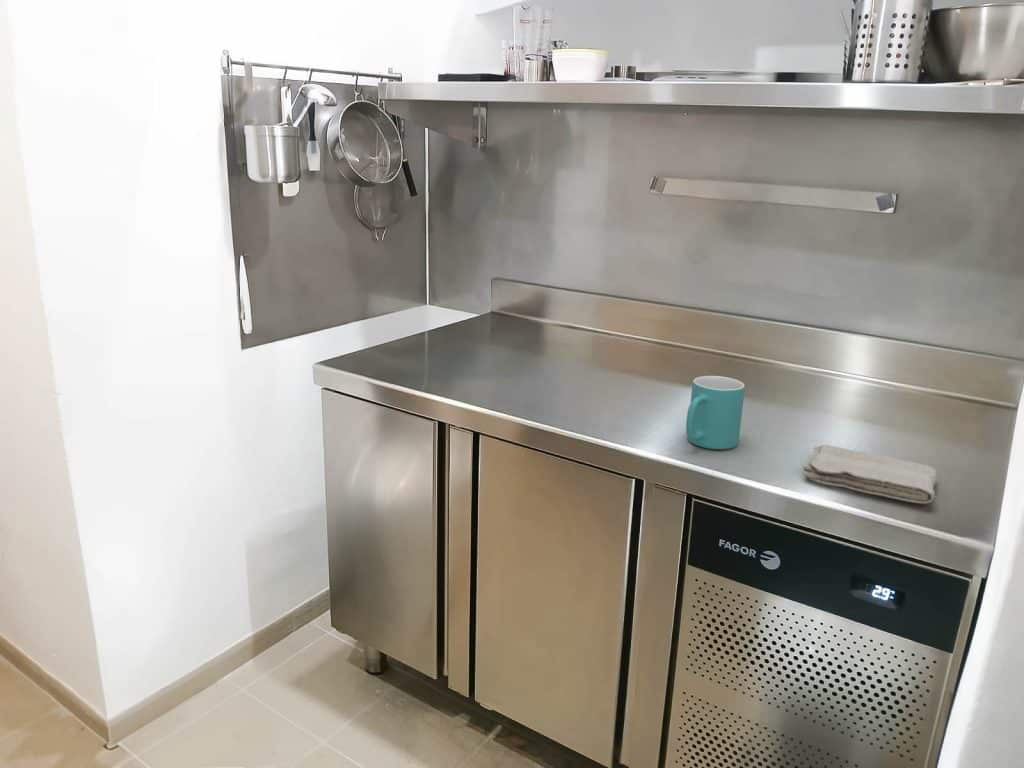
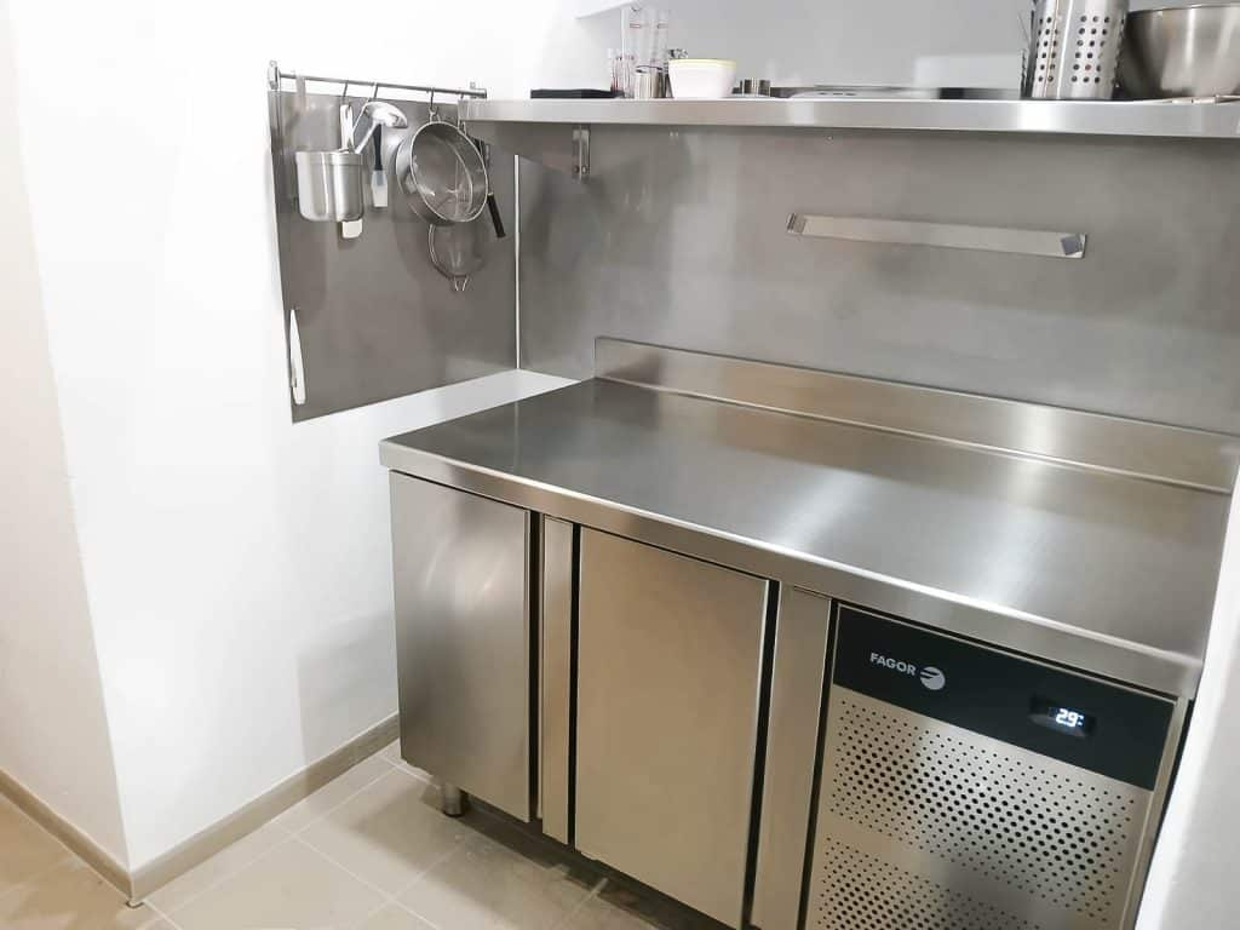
- mug (709, 414)
- washcloth (870, 471)
